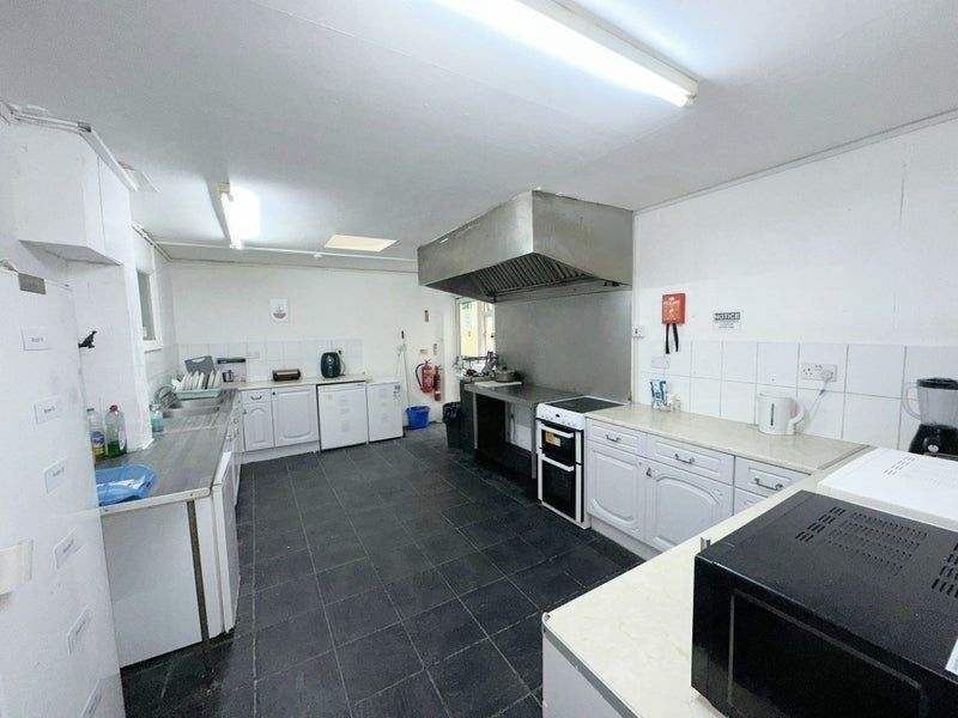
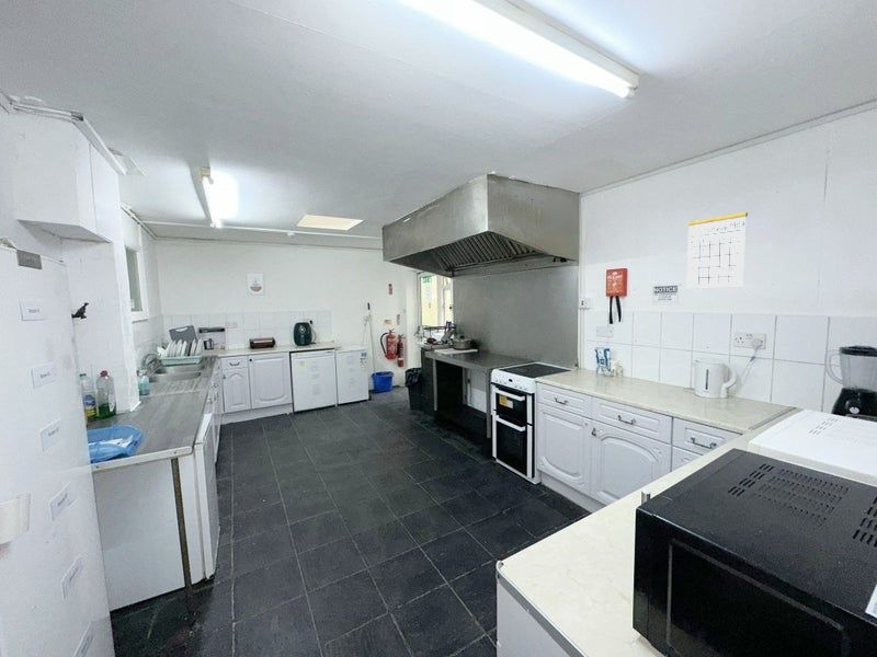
+ calendar (715, 244)
